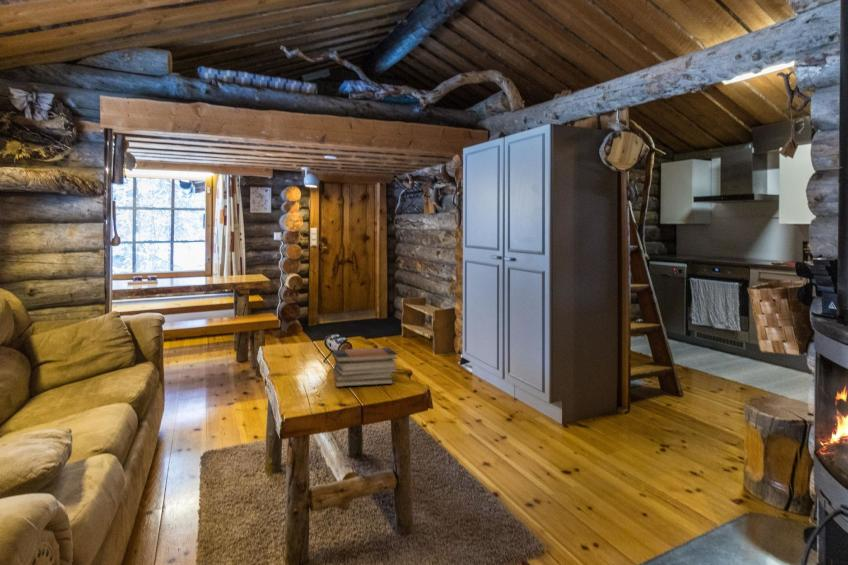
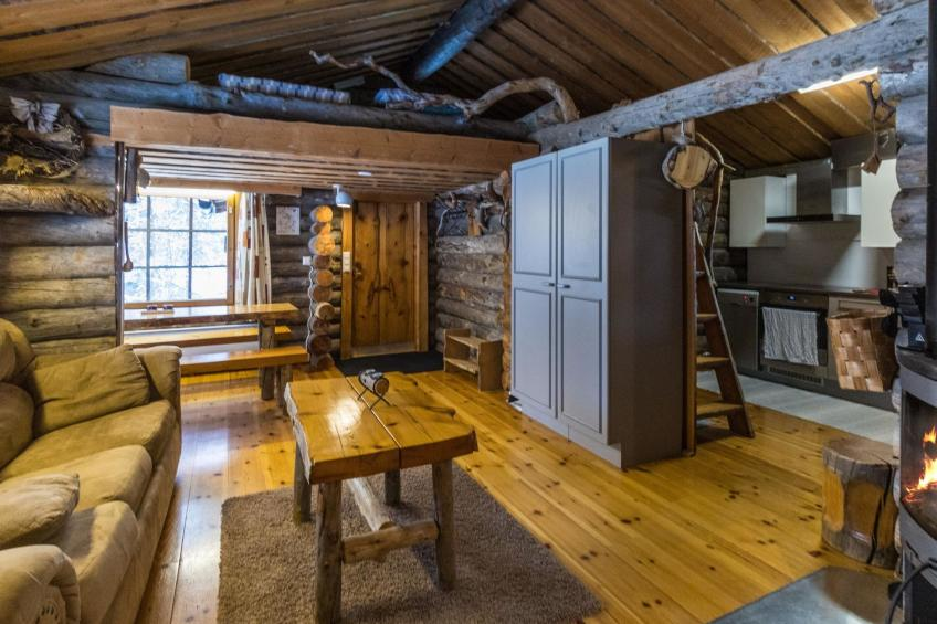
- book stack (364, 366)
